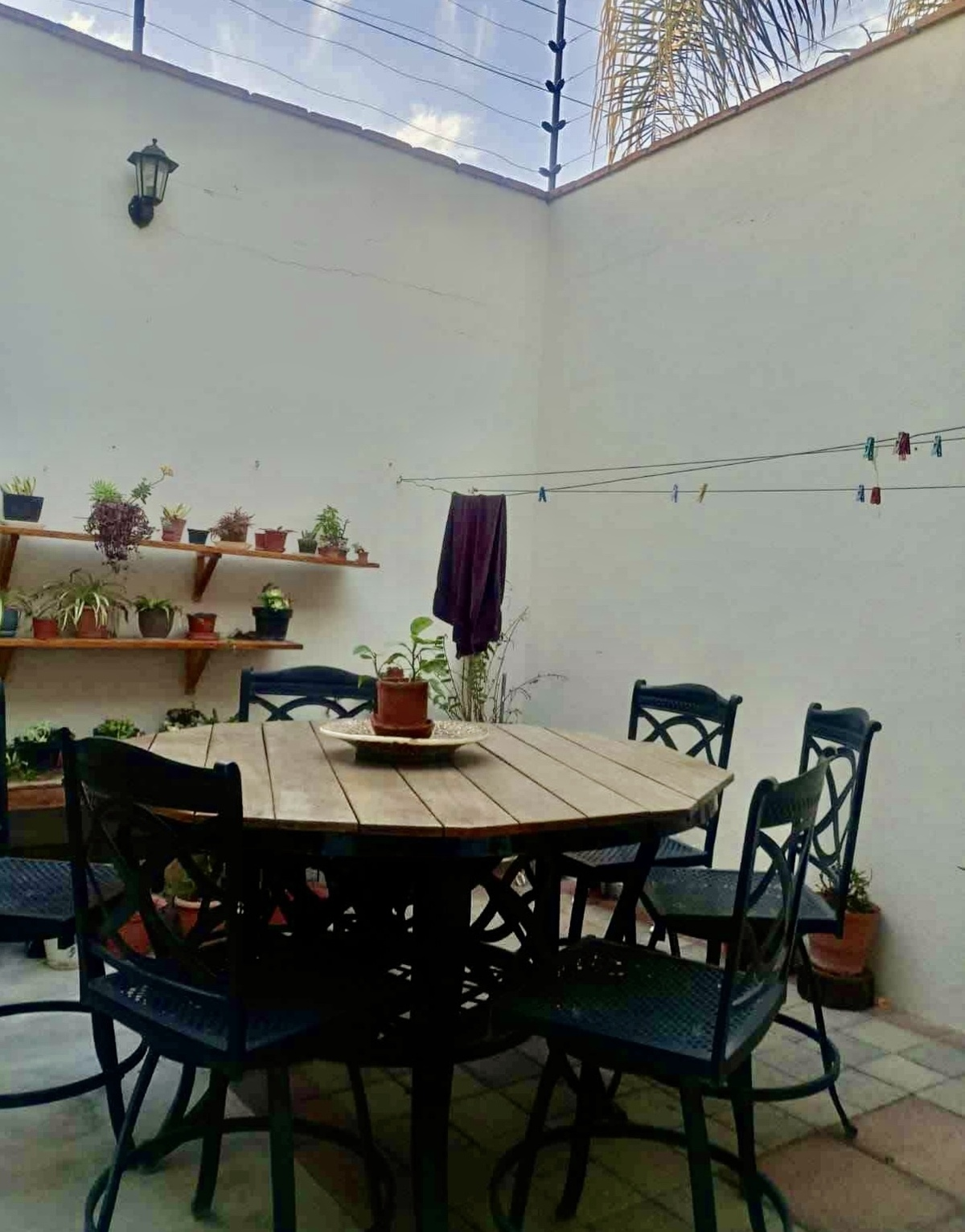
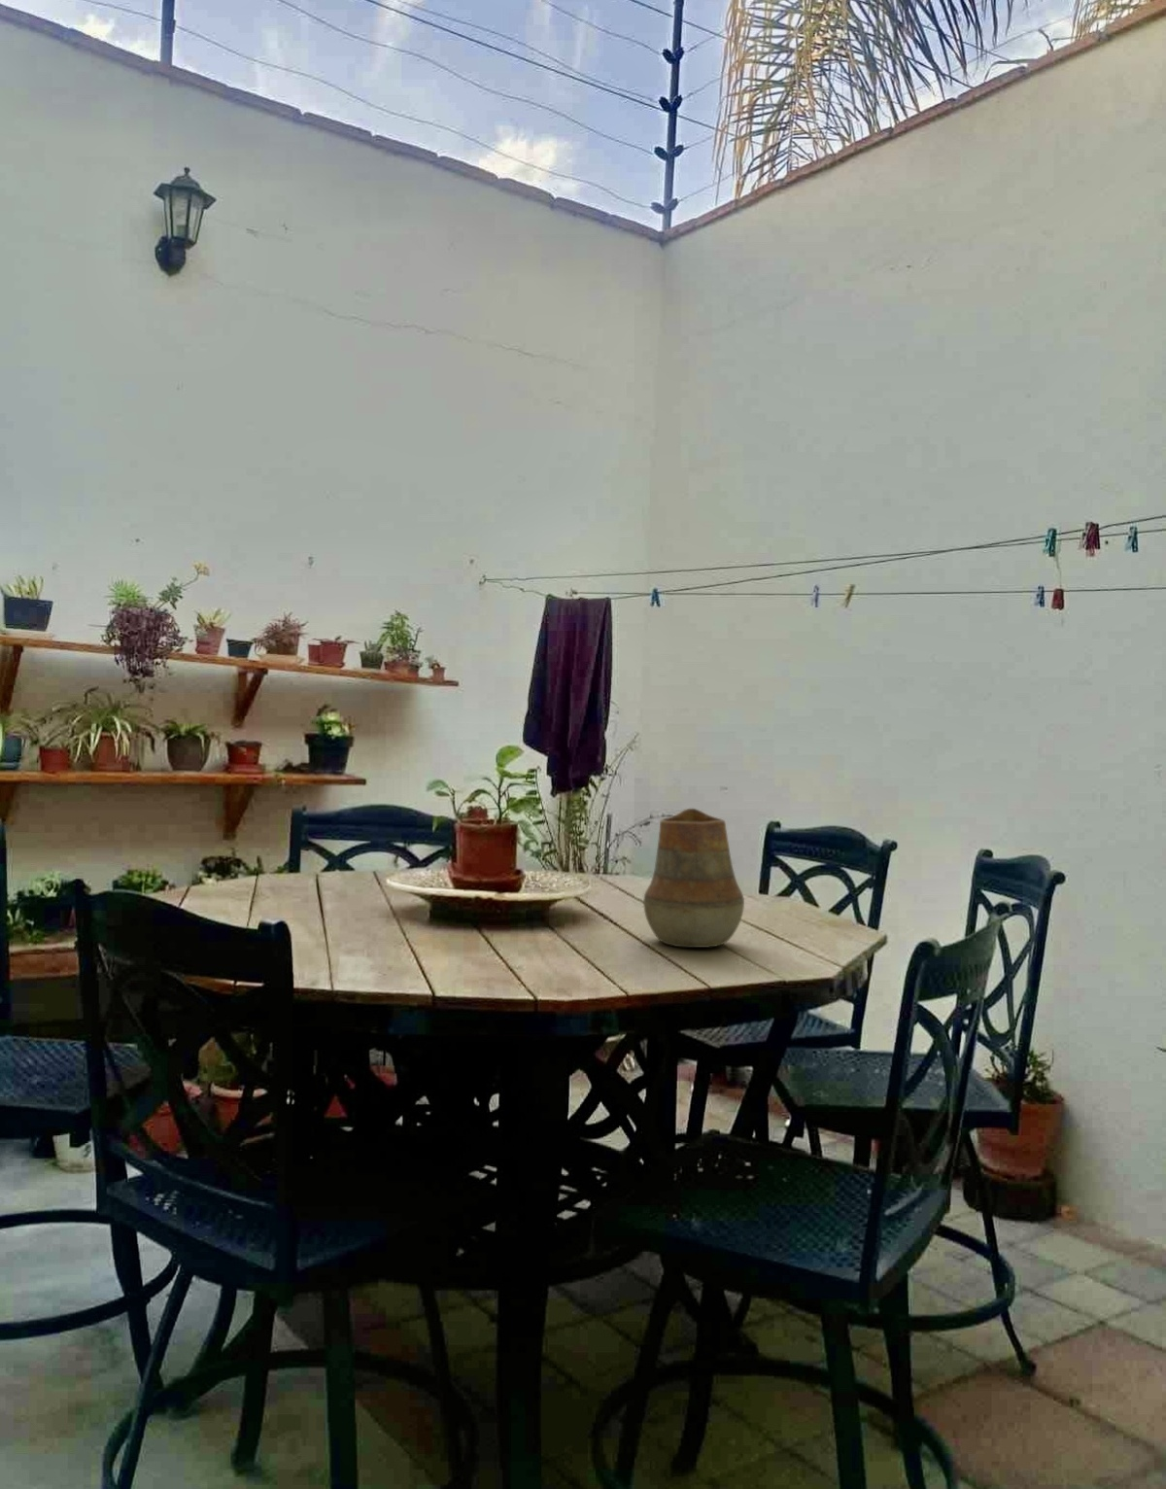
+ pitcher (694, 876)
